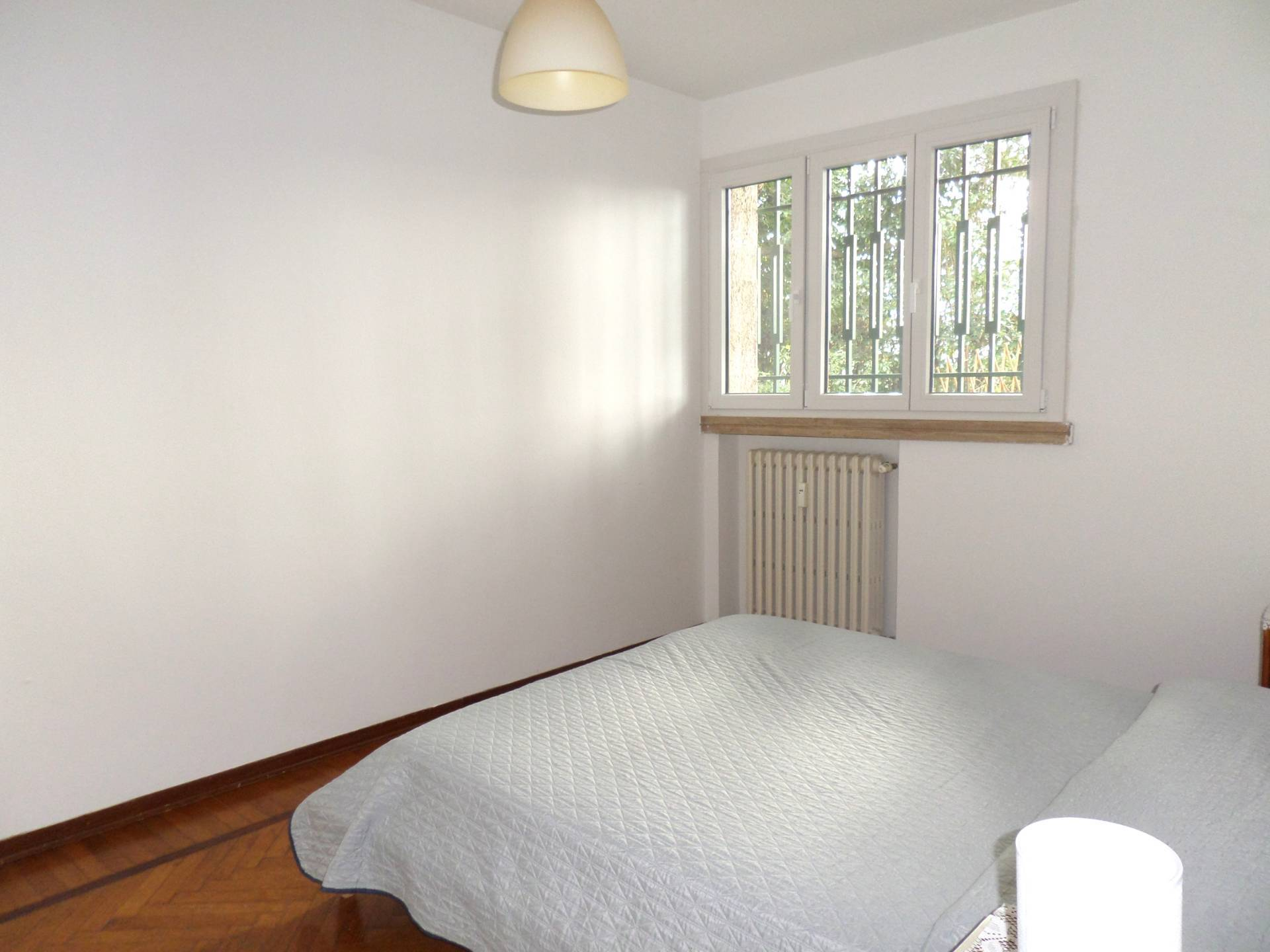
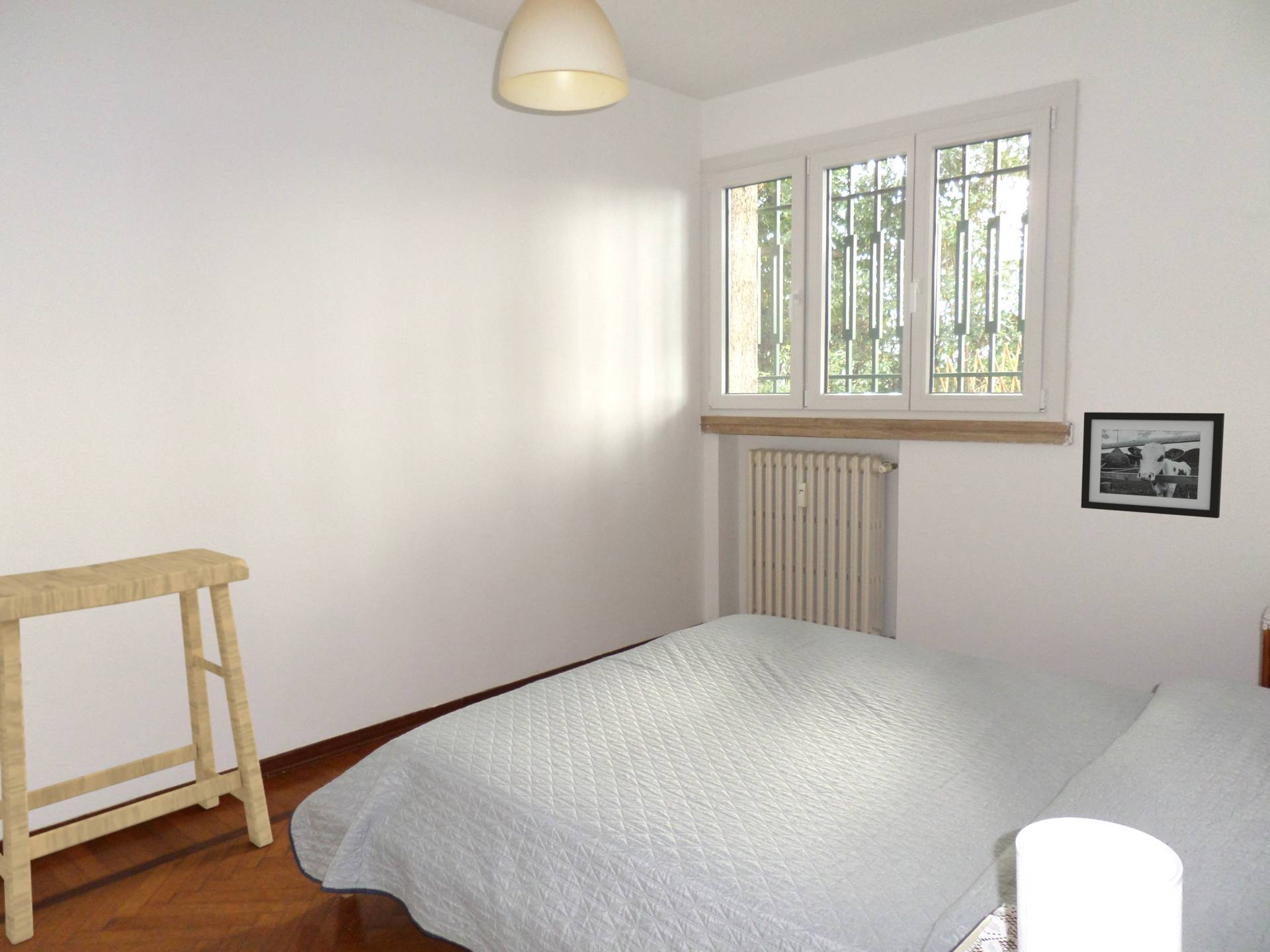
+ picture frame (1149, 463)
+ stool (128, 762)
